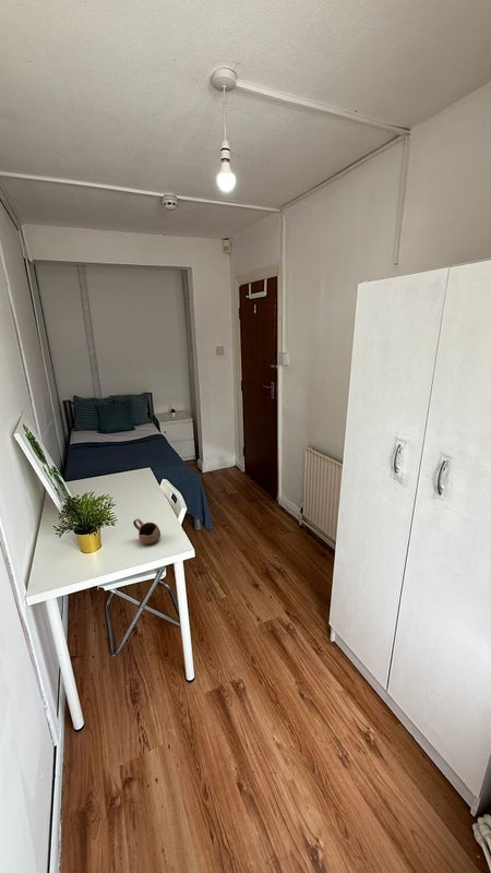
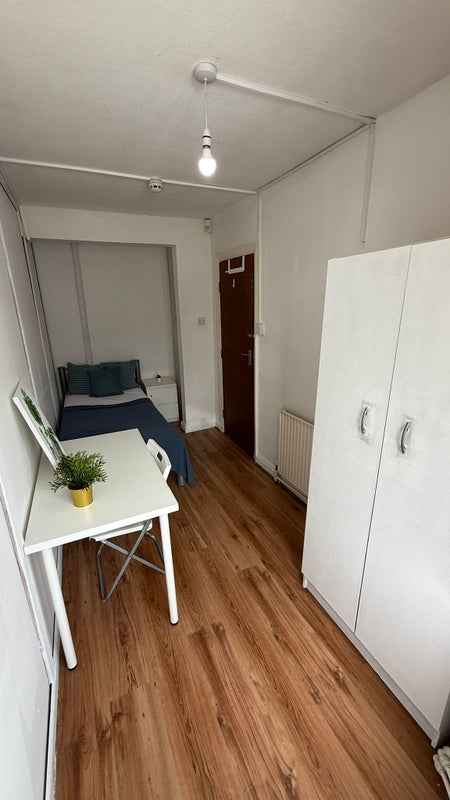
- cup (147, 529)
